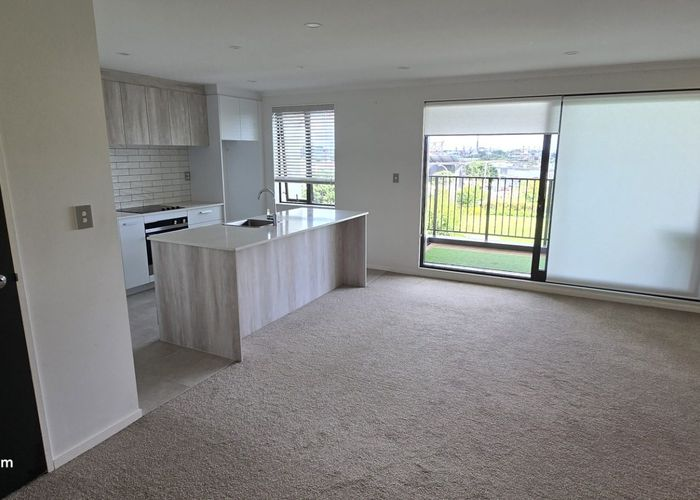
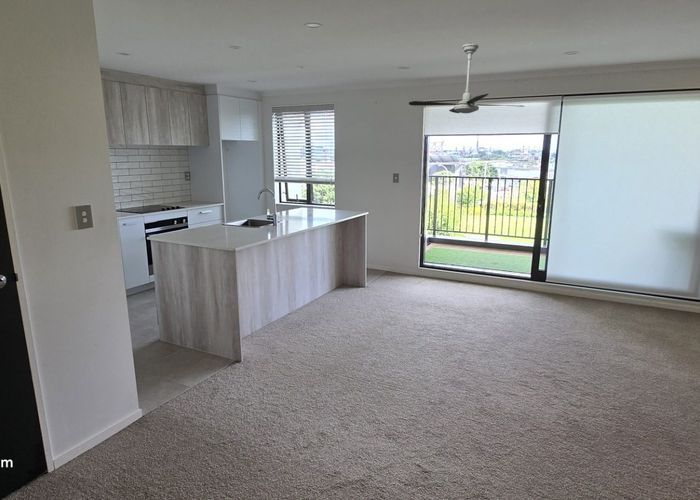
+ ceiling fan (467, 78)
